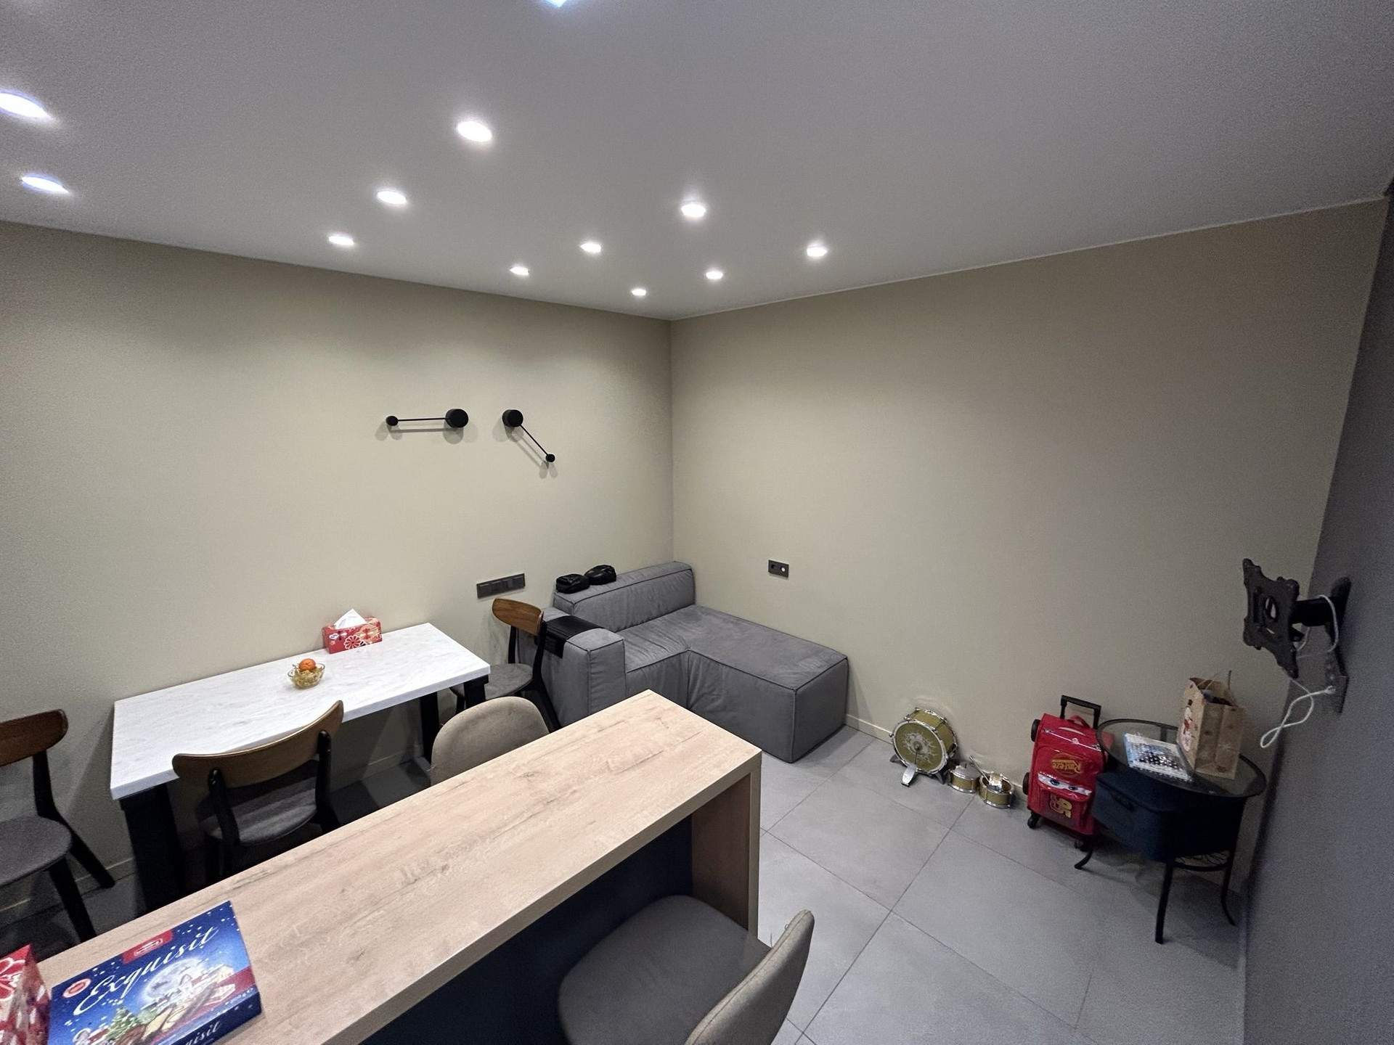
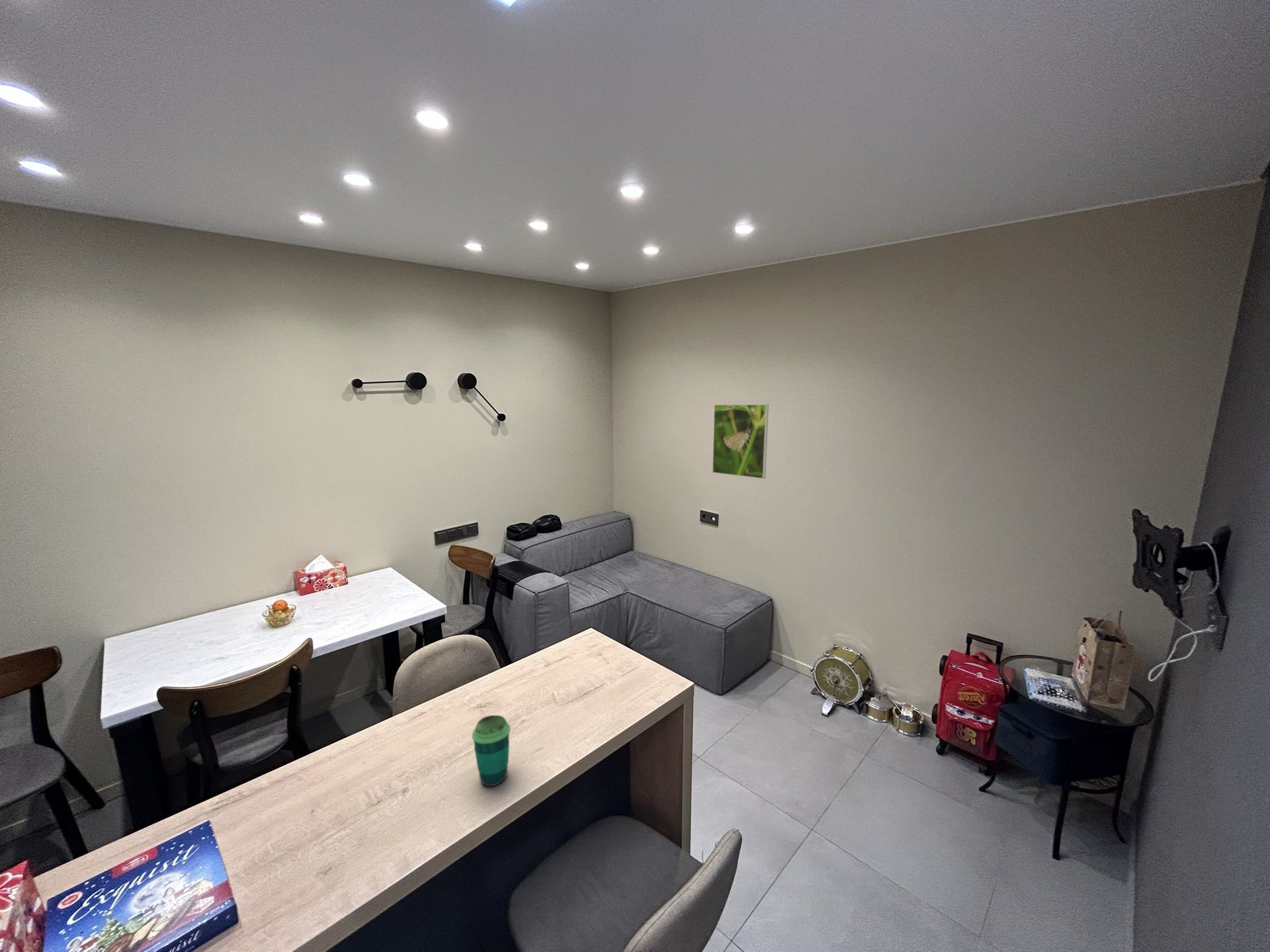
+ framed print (739, 440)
+ cup (491, 749)
